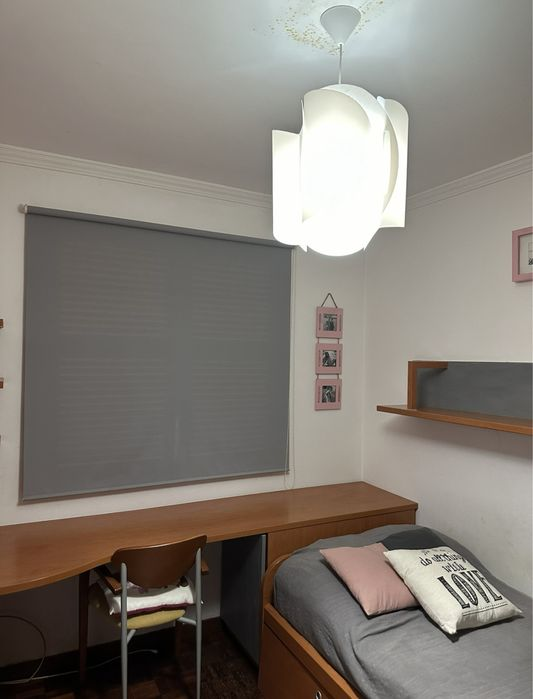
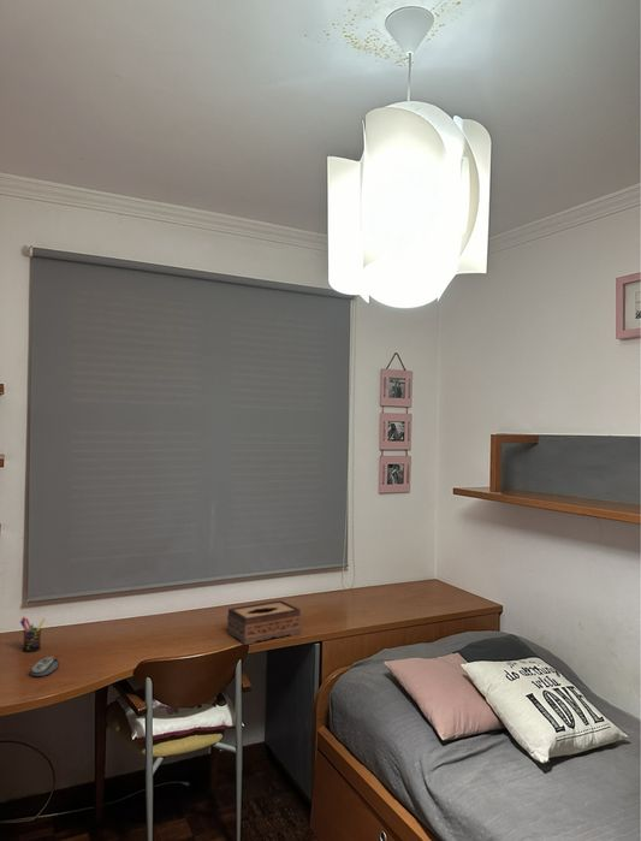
+ pen holder (30, 633)
+ computer mouse (44, 665)
+ tissue box (263, 621)
